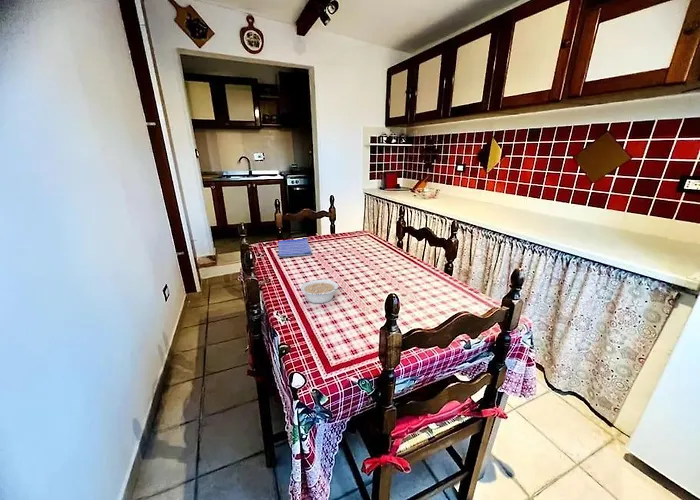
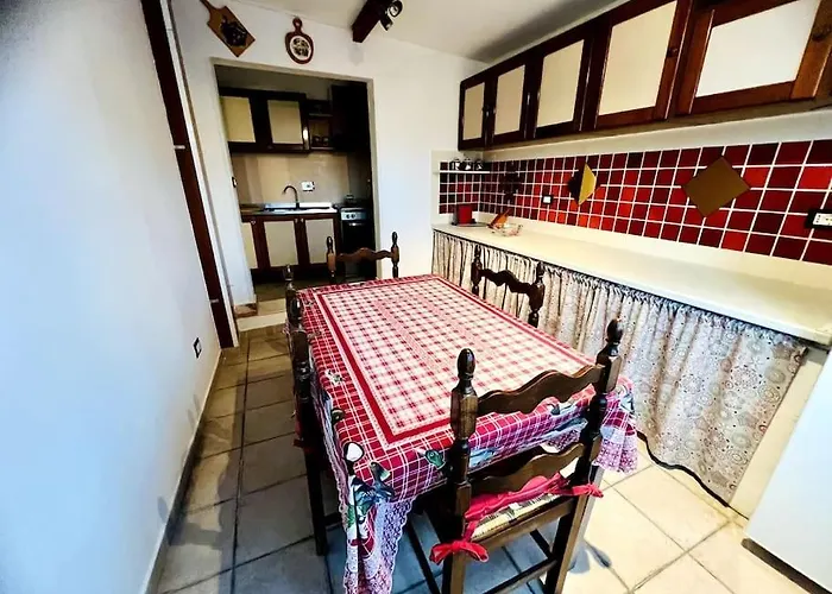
- dish towel (294, 246)
- legume (321, 291)
